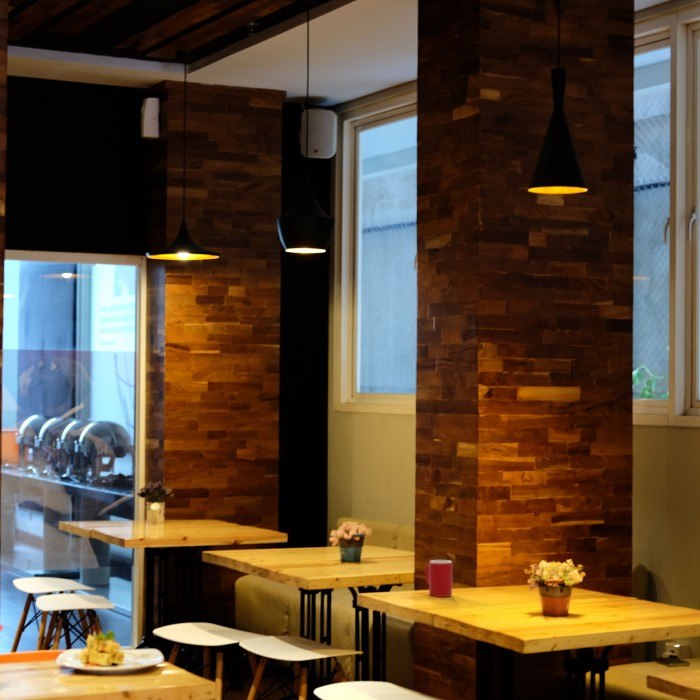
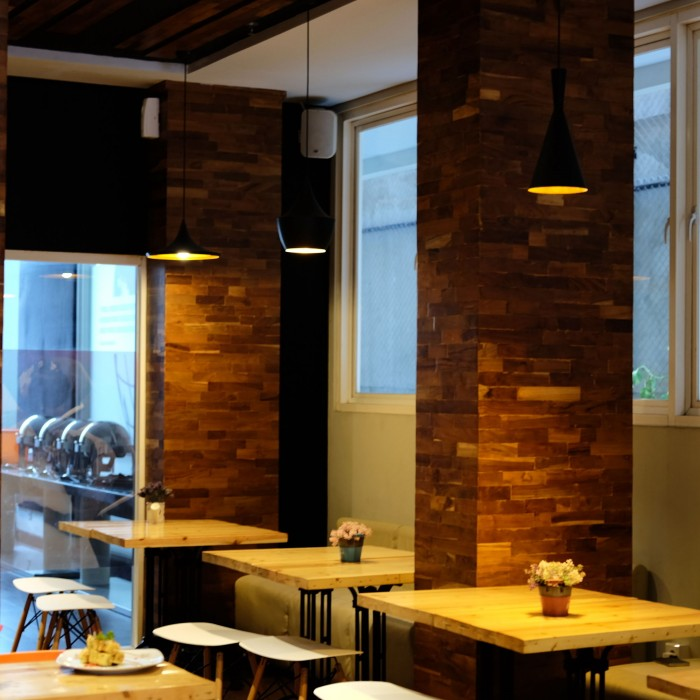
- cup (438, 577)
